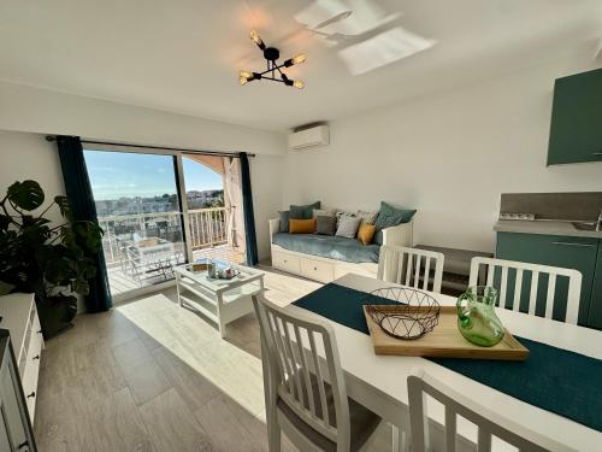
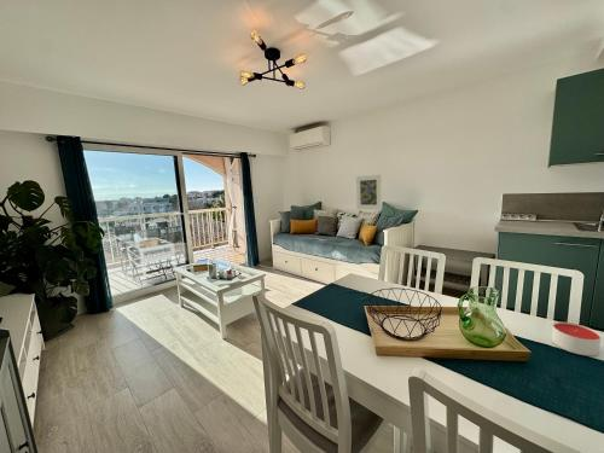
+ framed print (368, 192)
+ candle (575, 337)
